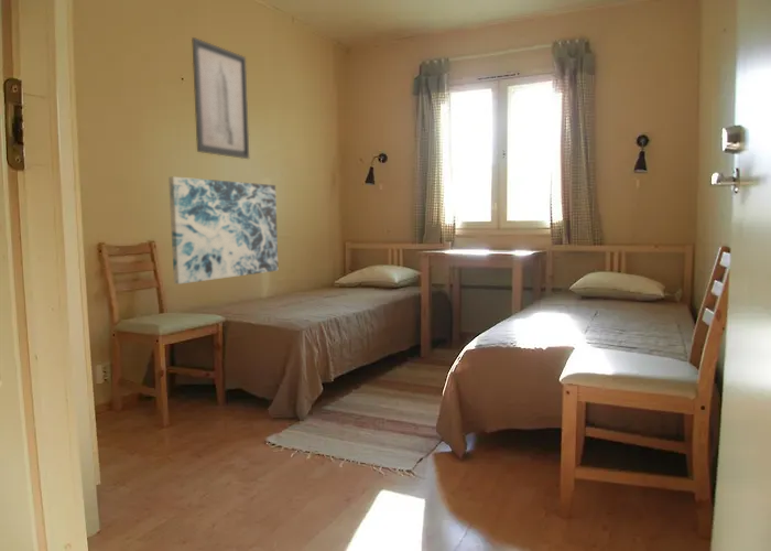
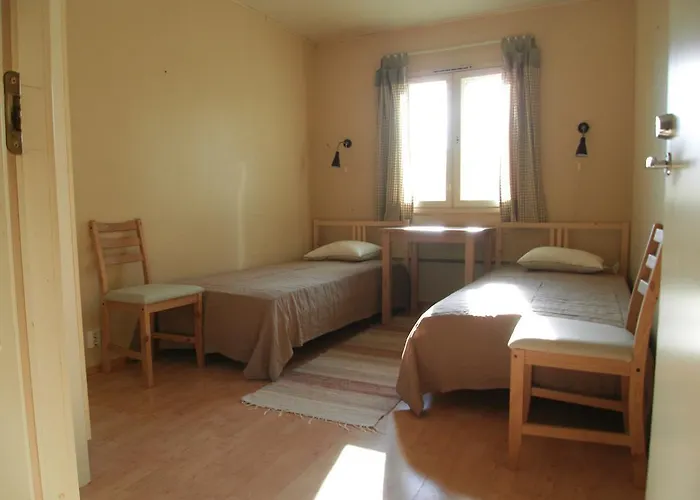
- wall art (222, 101)
- wall art (229, 229)
